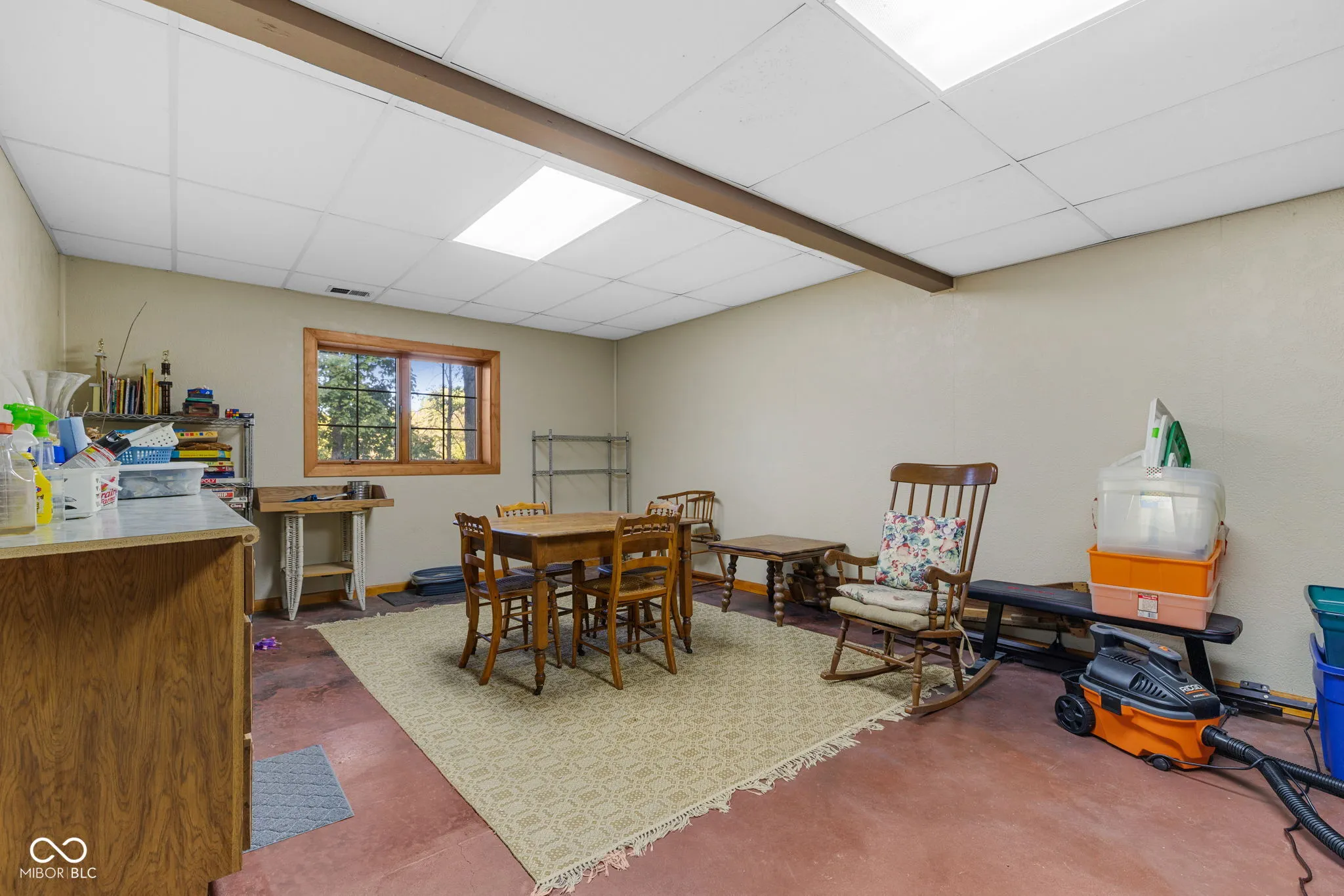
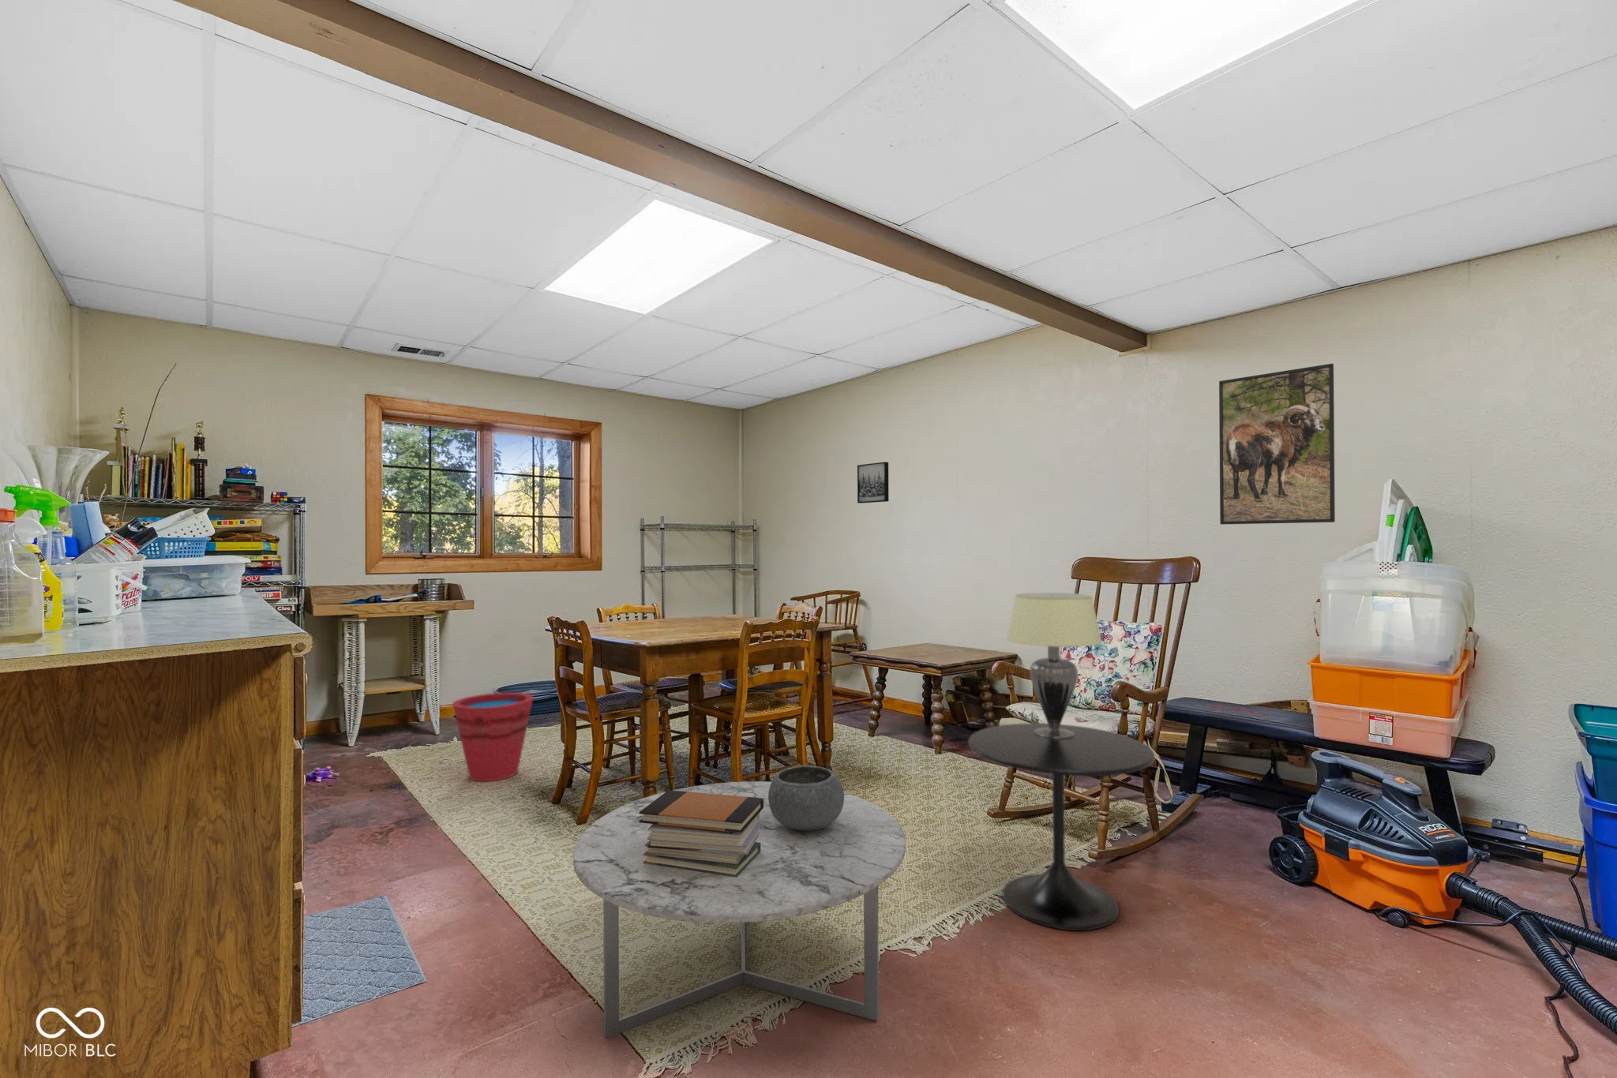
+ book stack (704, 830)
+ bucket (493, 738)
+ wall art (872, 482)
+ bowl (806, 799)
+ lampshade (1053, 663)
+ coffee table (744, 907)
+ side table (1058, 823)
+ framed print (1274, 448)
